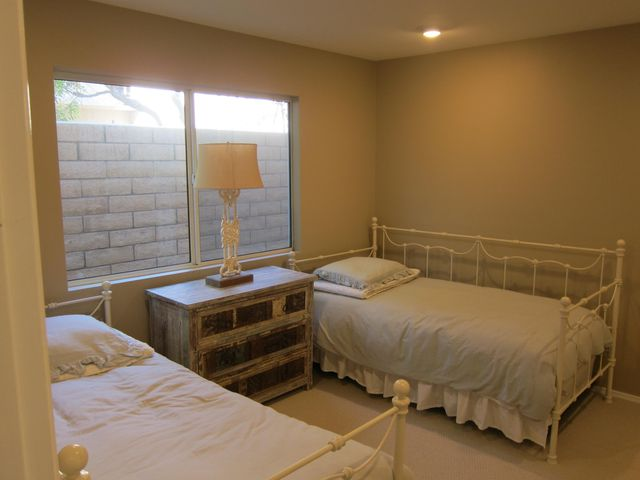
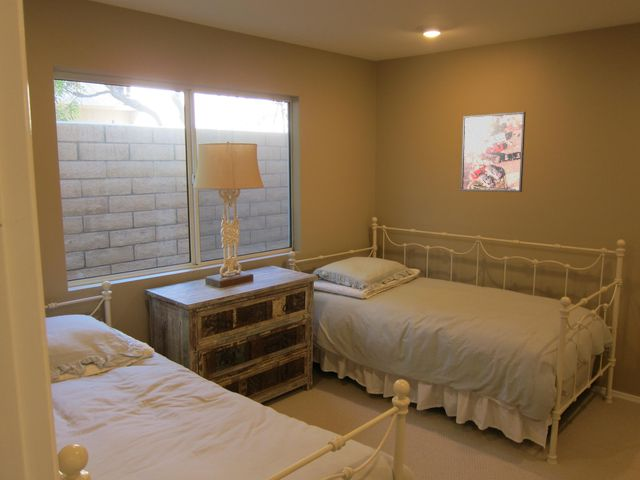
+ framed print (491, 153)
